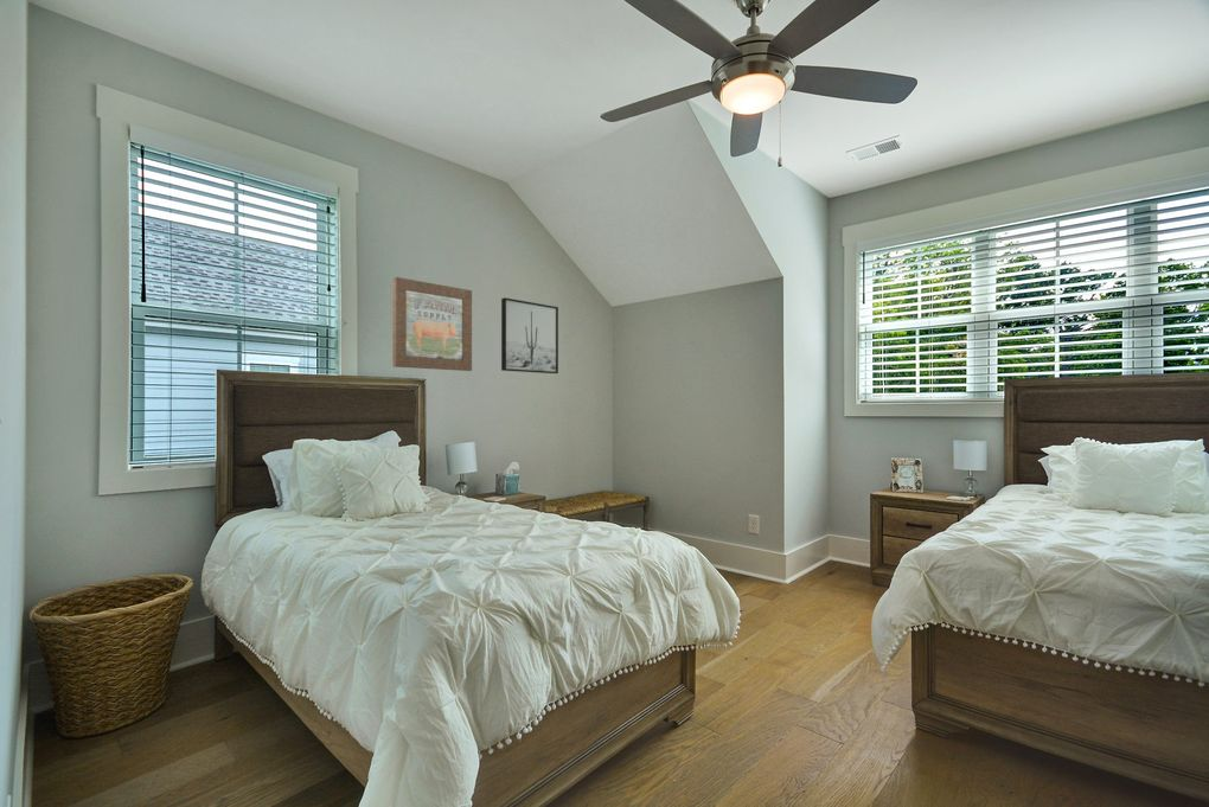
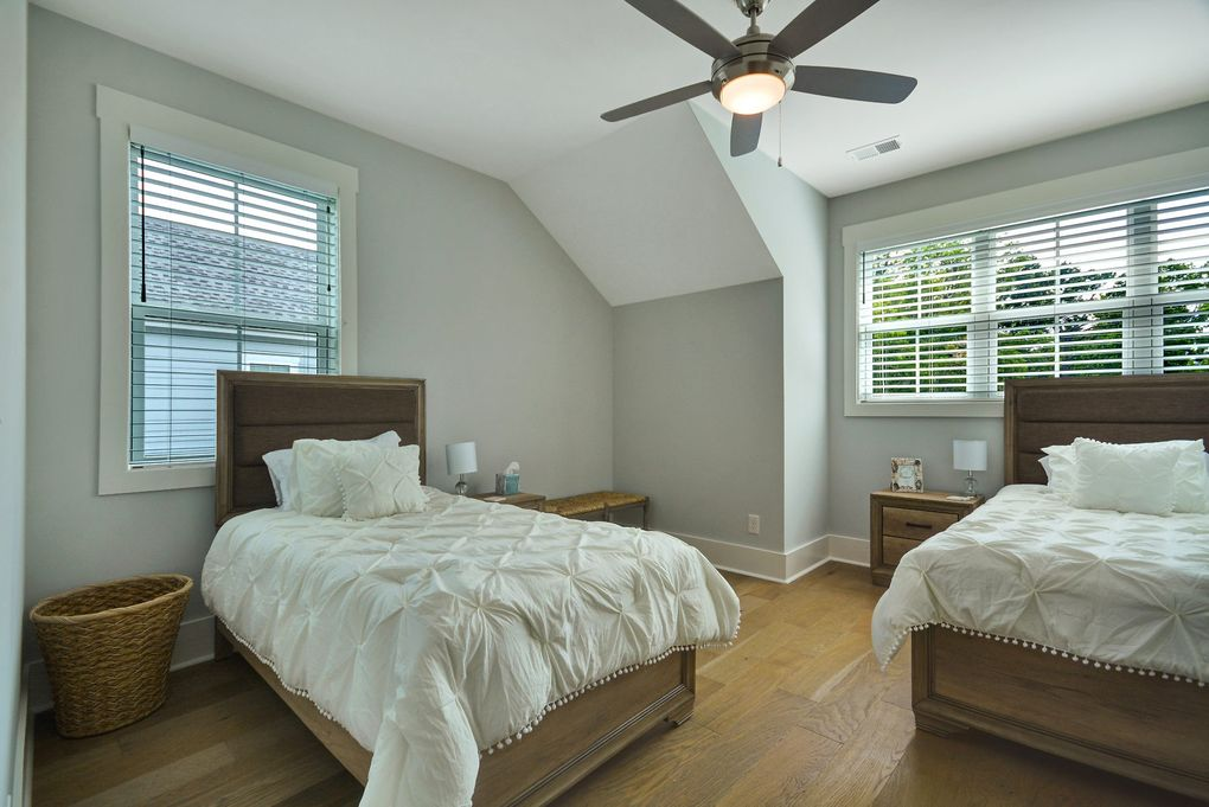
- wall art (531, 337)
- wall art (434, 326)
